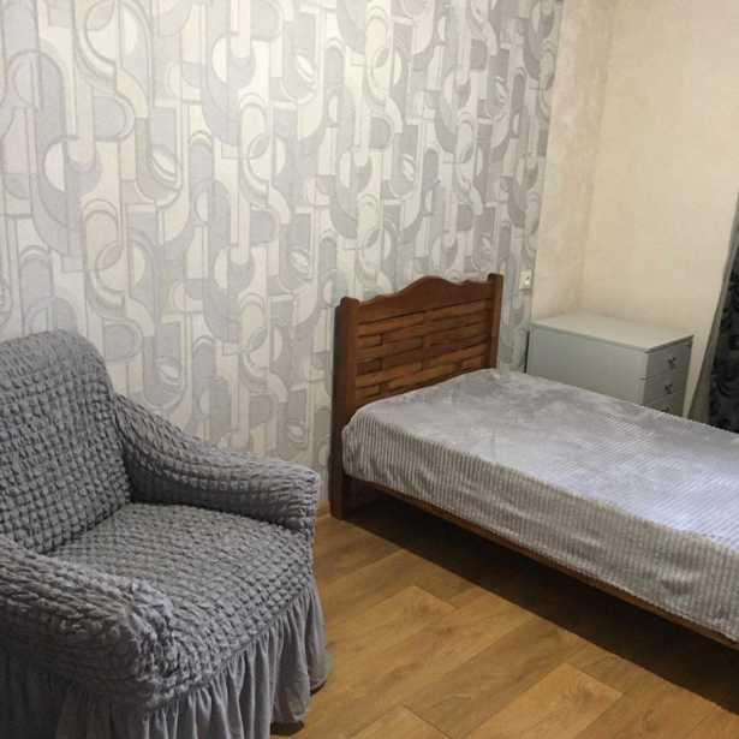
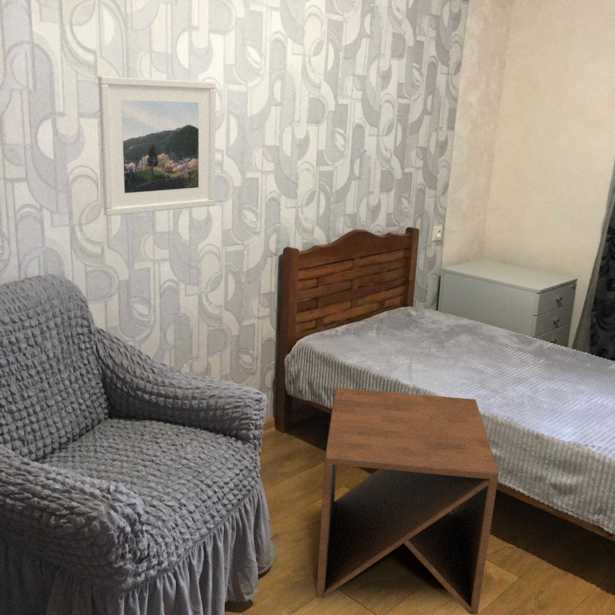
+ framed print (161, 146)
+ side table (400, 492)
